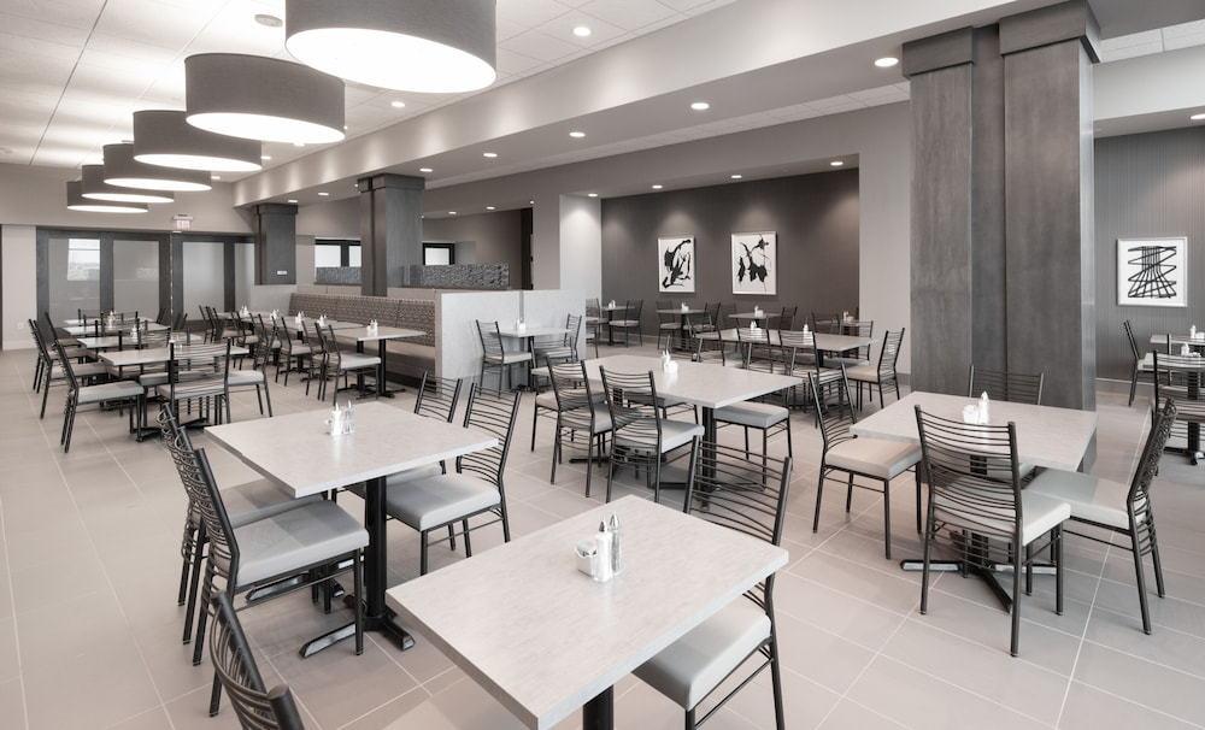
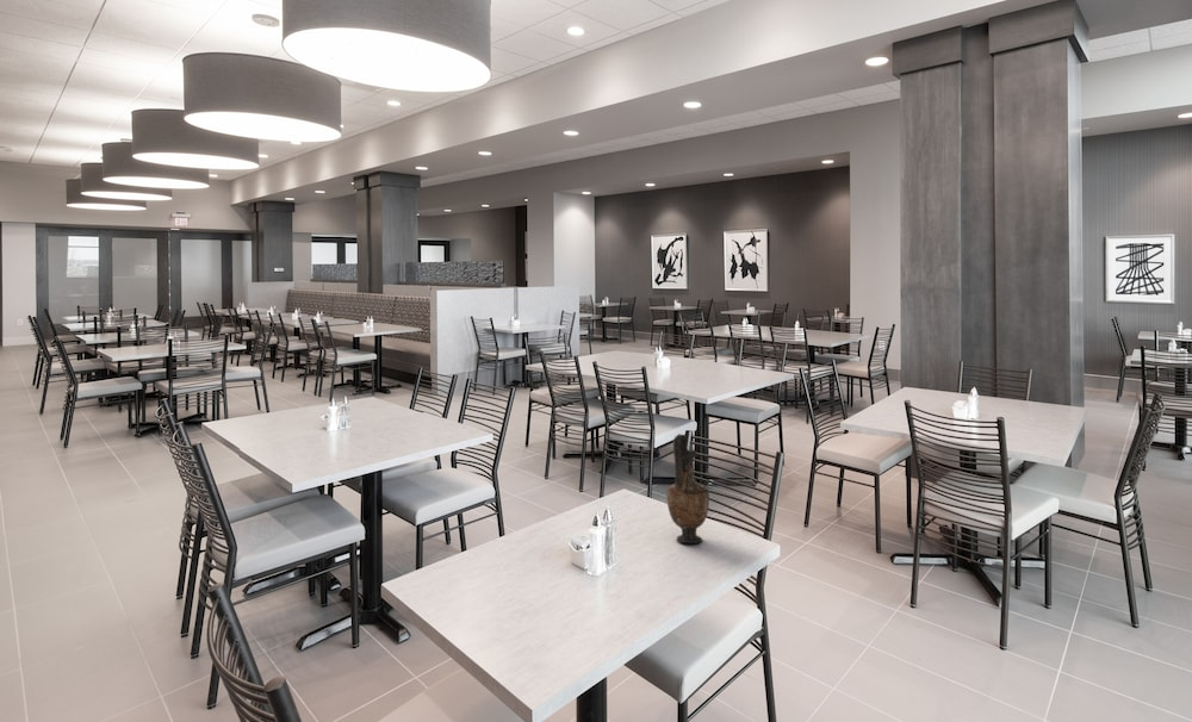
+ vase (687, 486)
